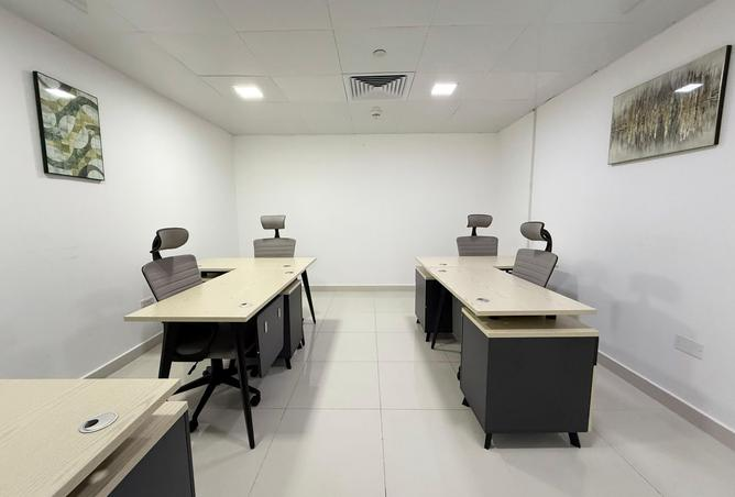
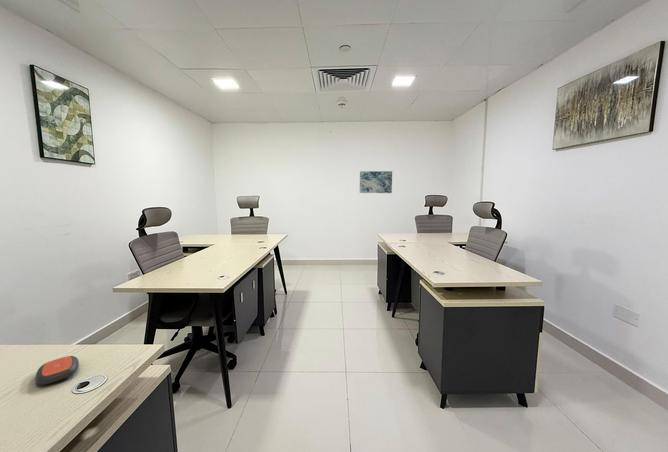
+ remote control (57, 369)
+ wall art (375, 182)
